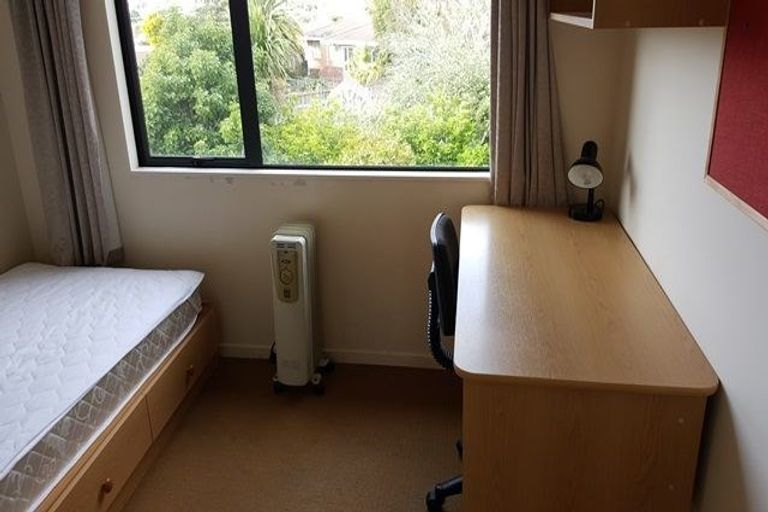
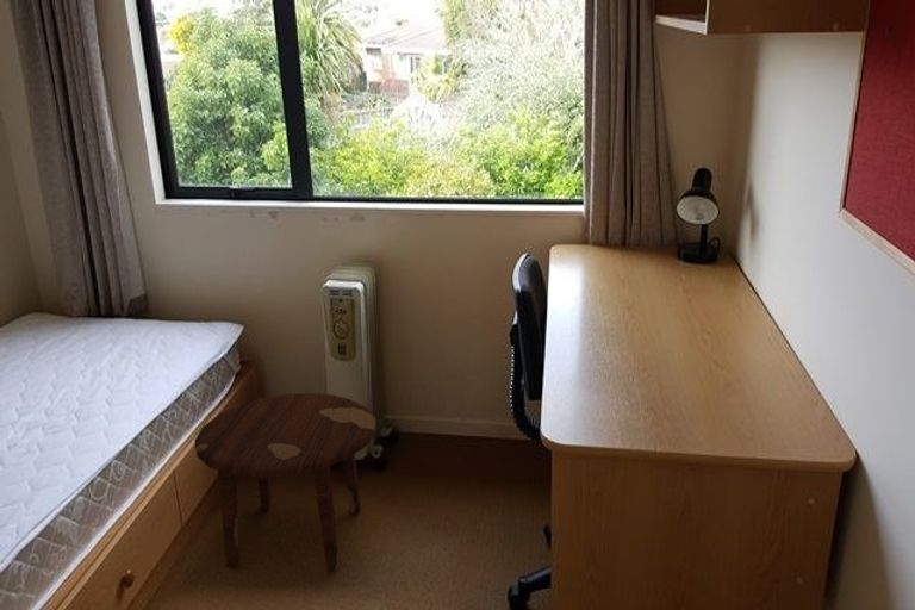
+ side table (288, 475)
